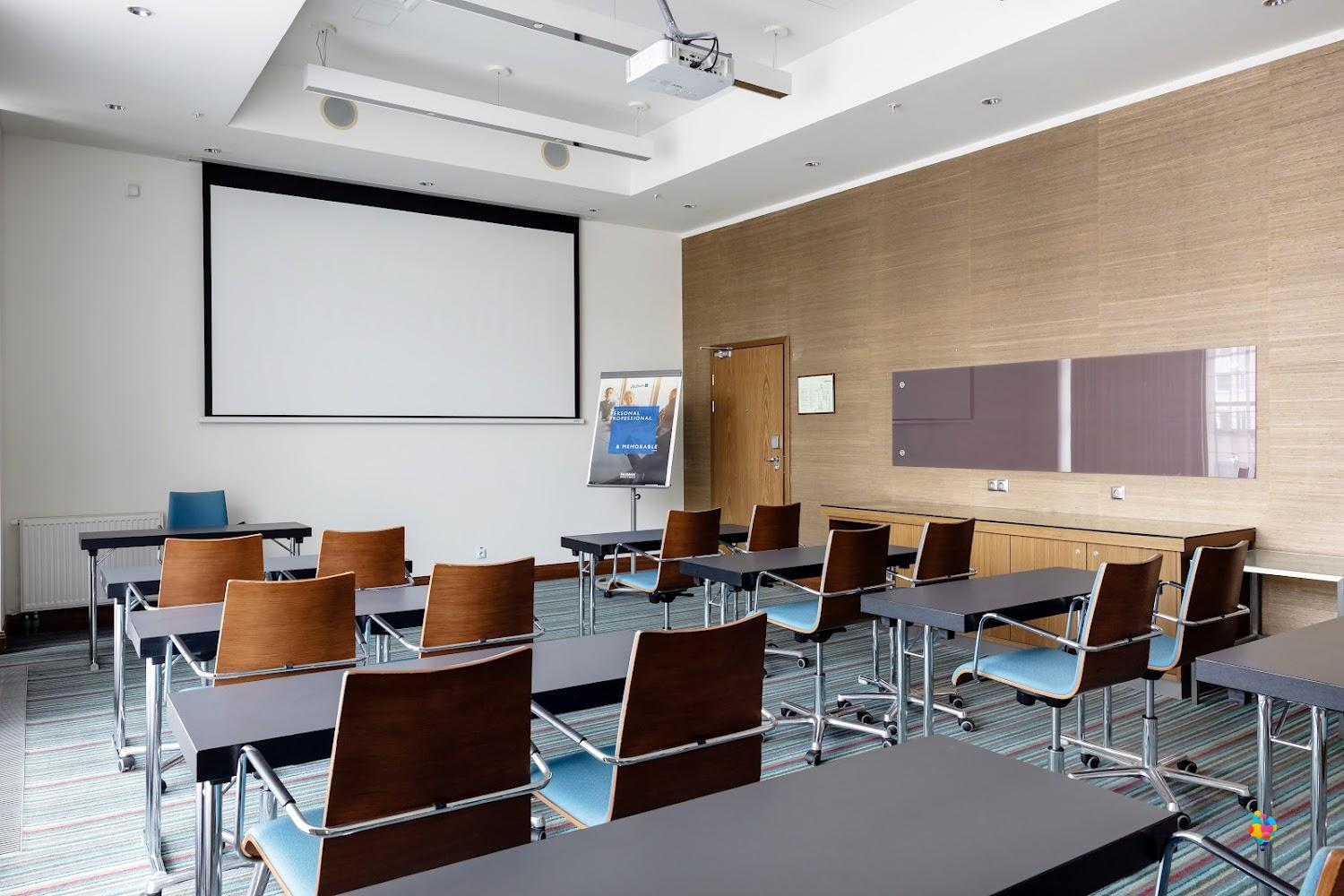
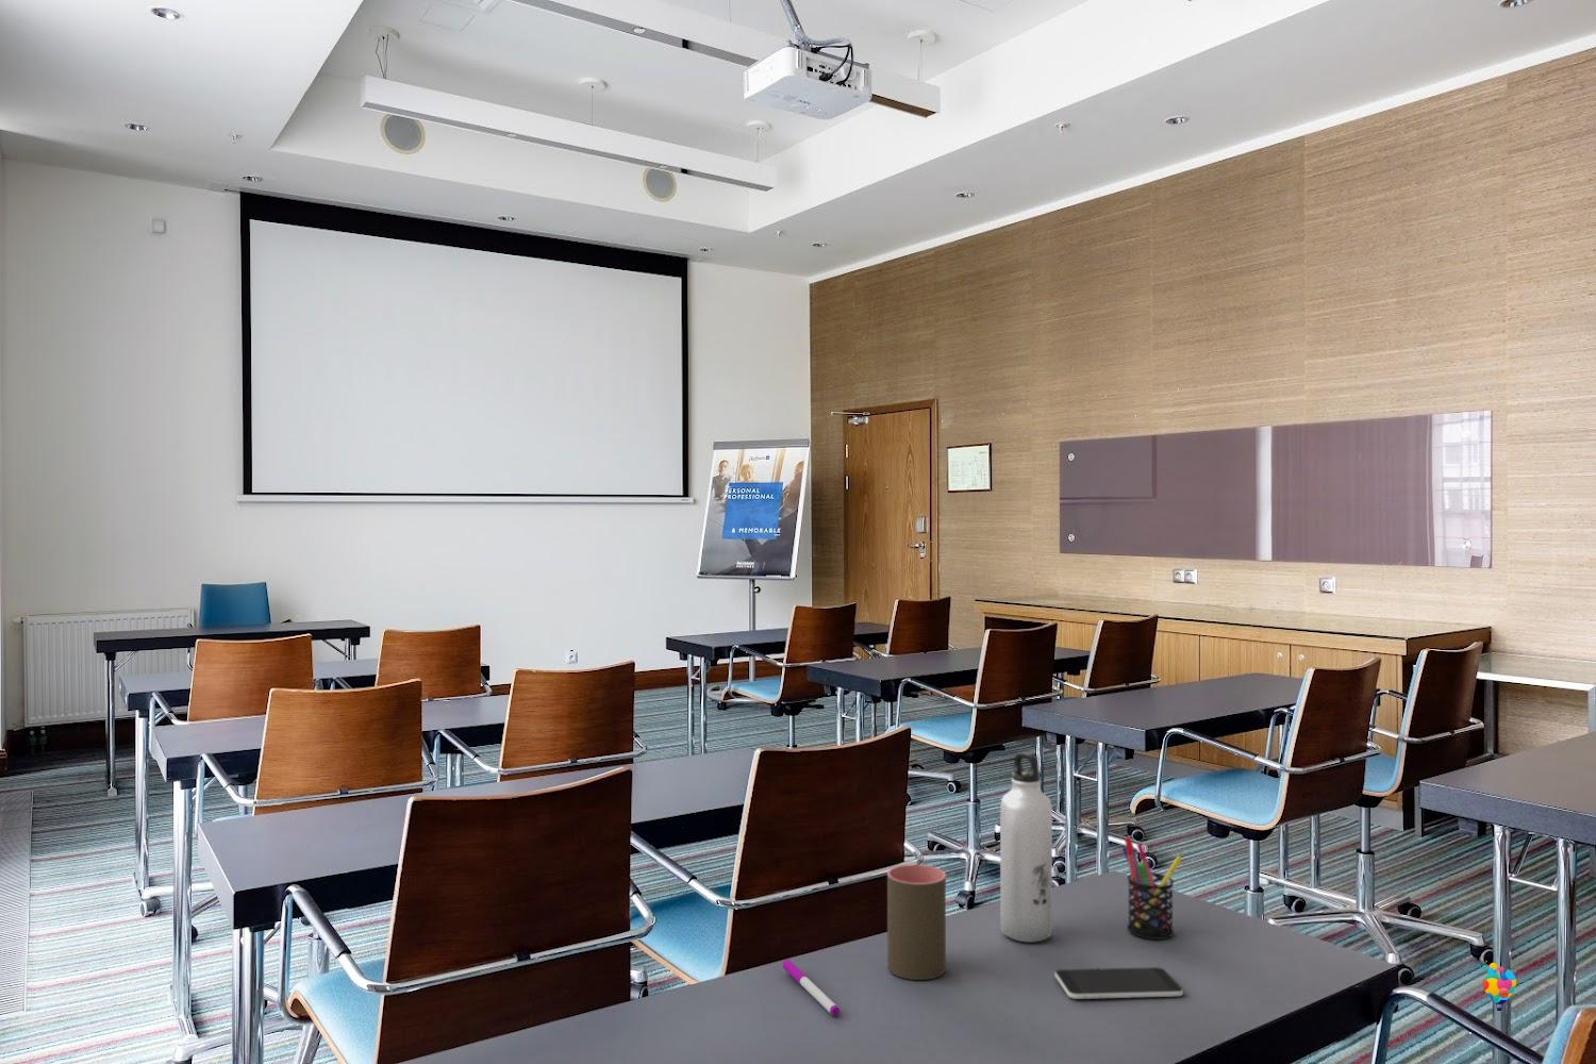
+ smartphone (1117, 982)
+ pen (810, 987)
+ water bottle (1026, 843)
+ cup (916, 920)
+ pen holder (1146, 886)
